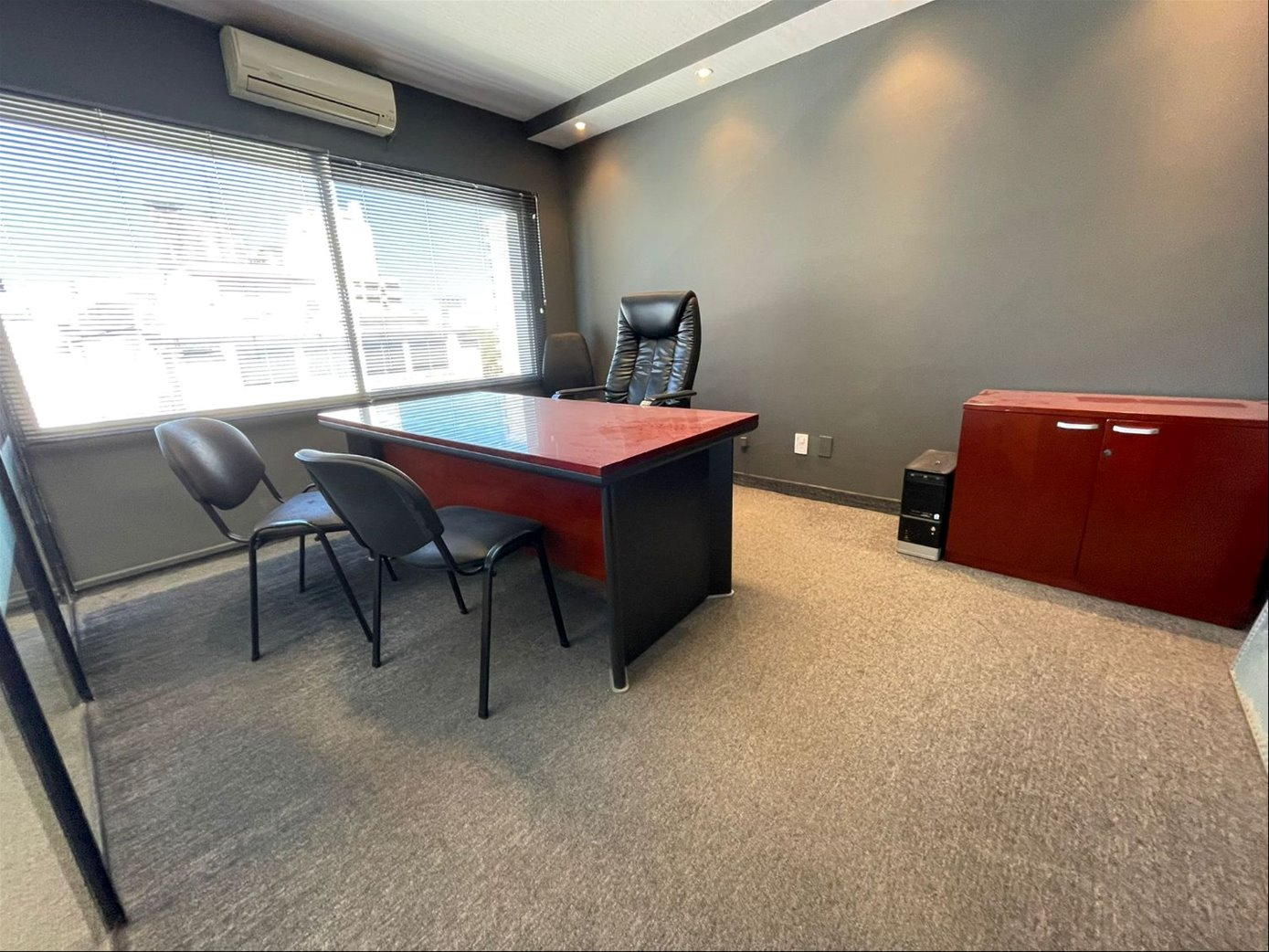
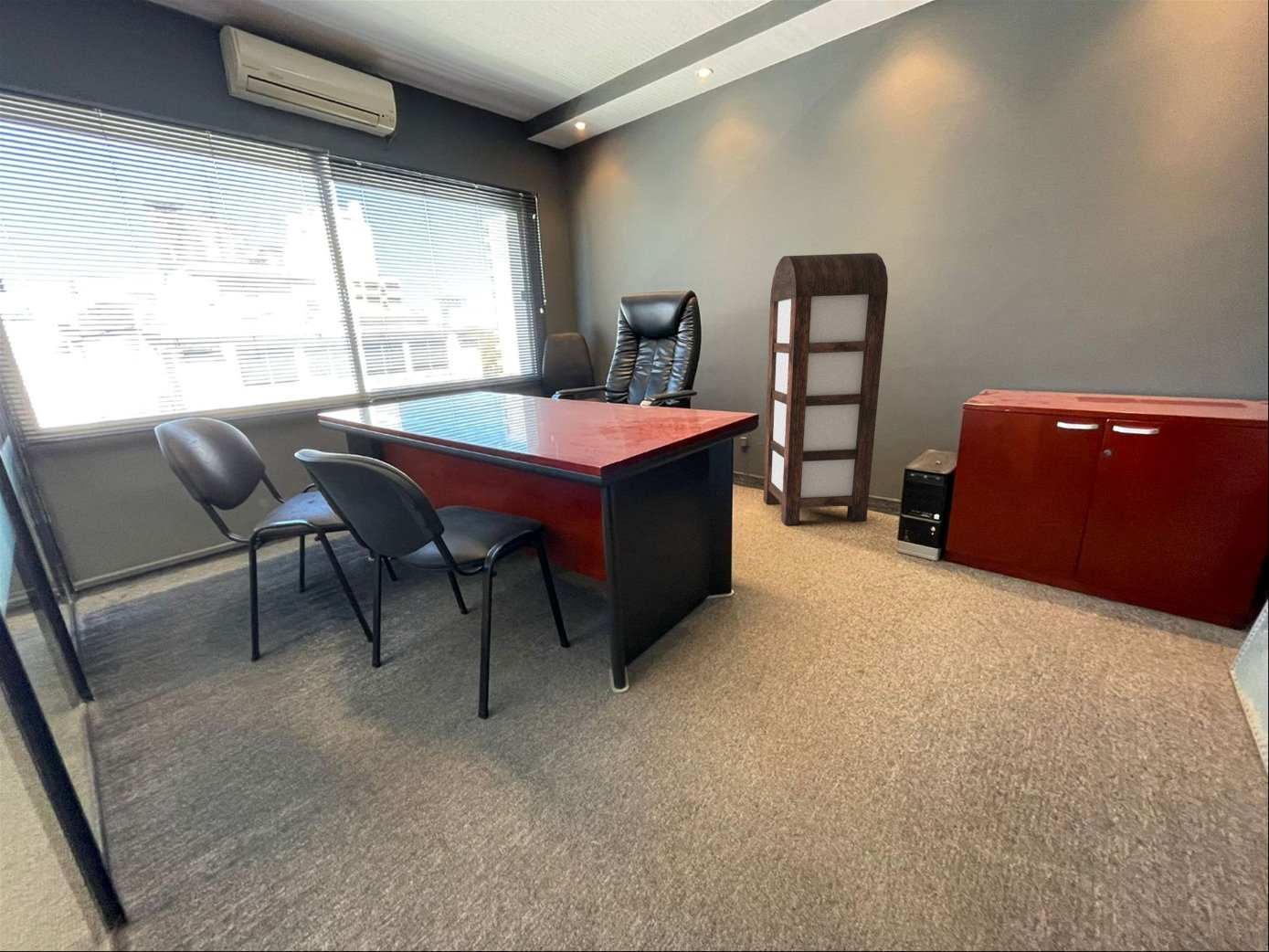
+ bookshelf (819, 390)
